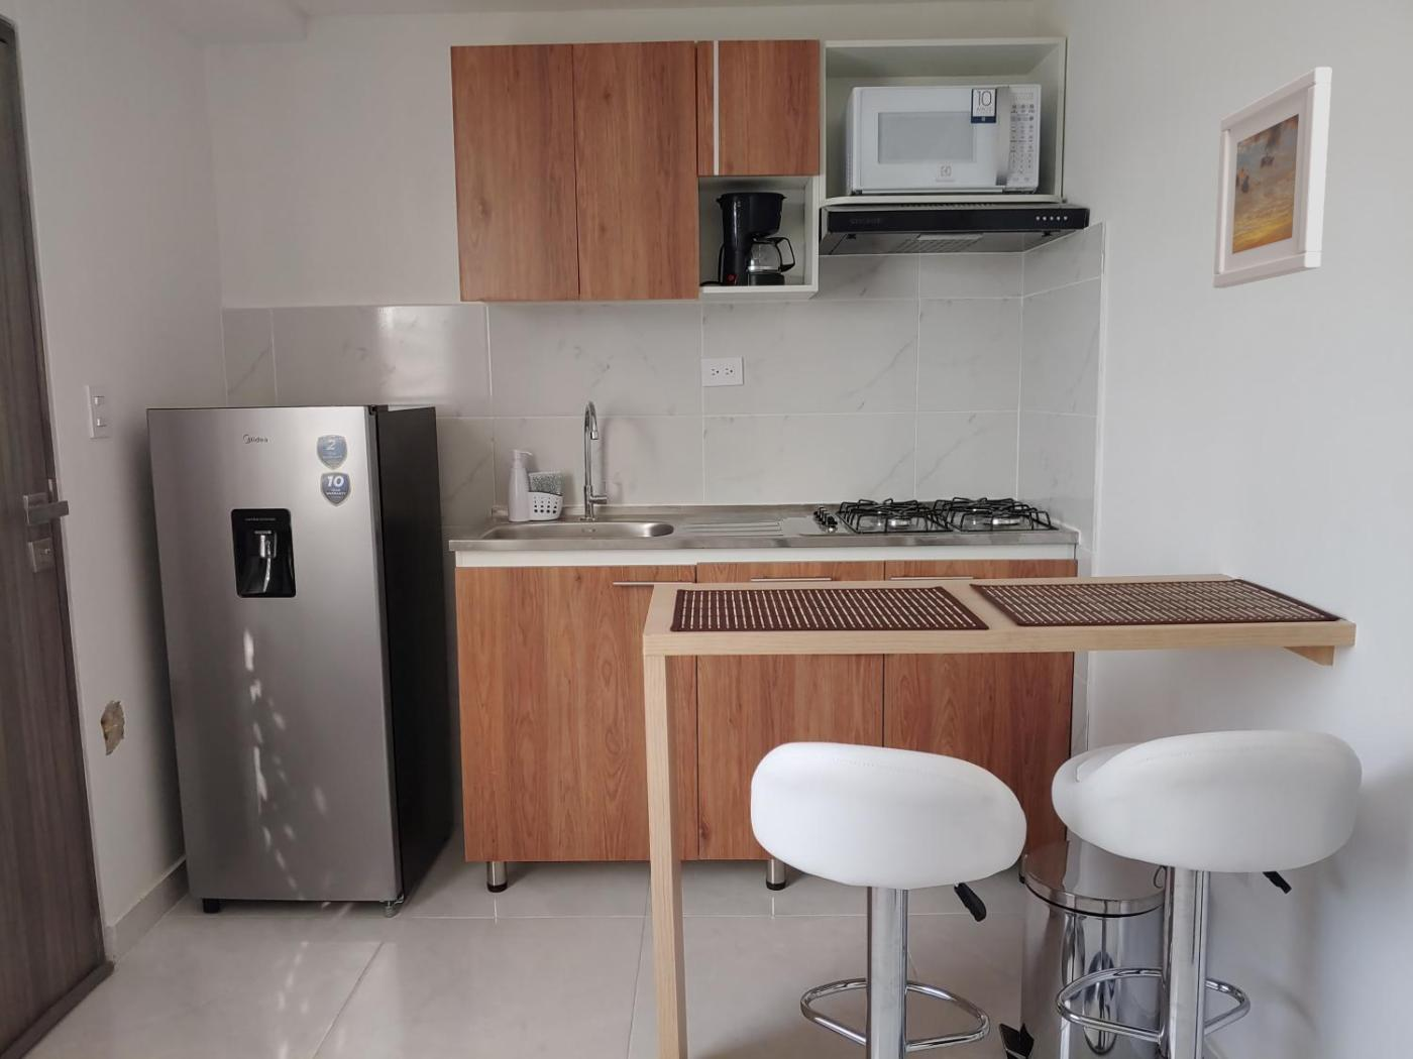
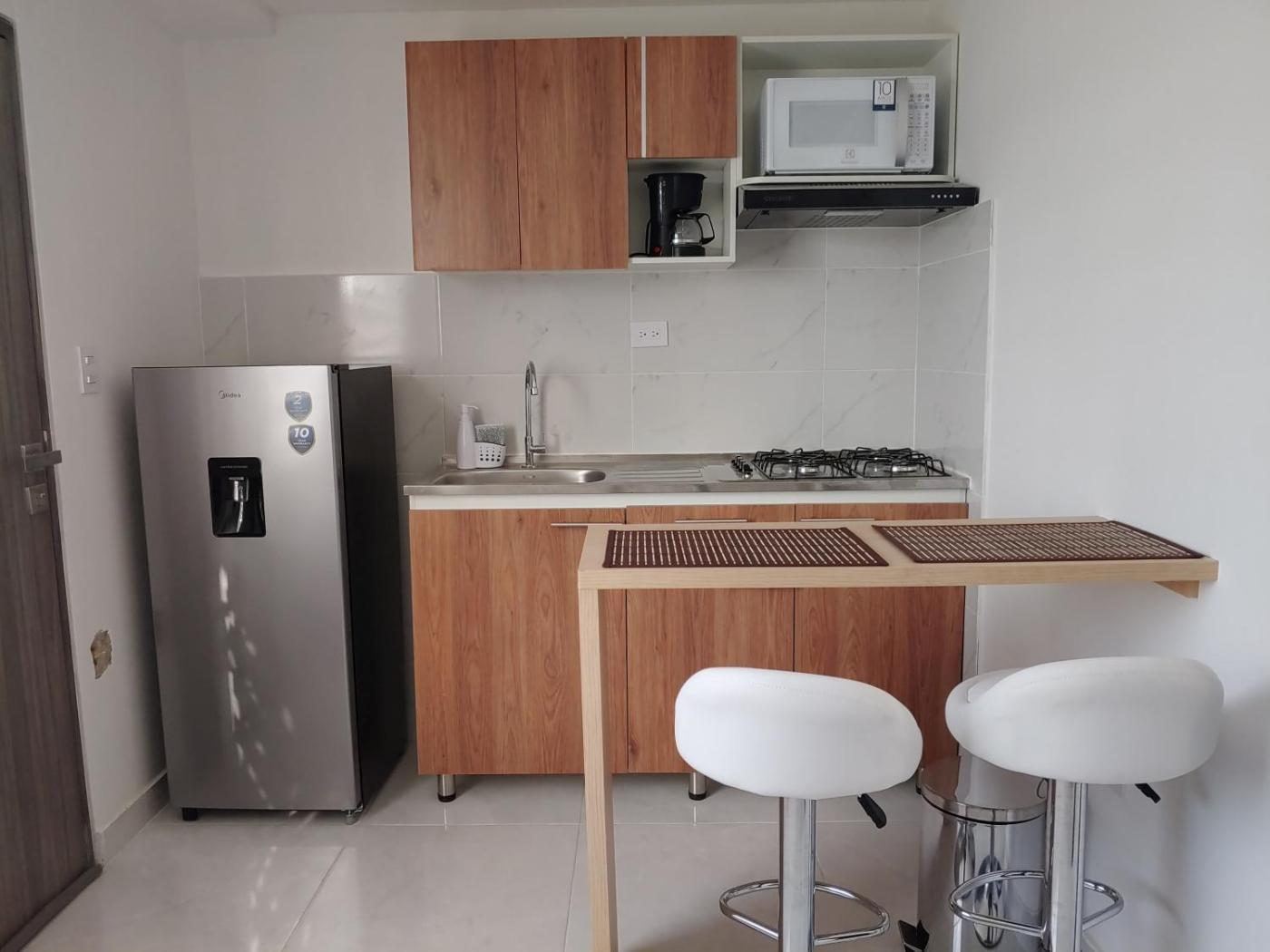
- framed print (1266, 188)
